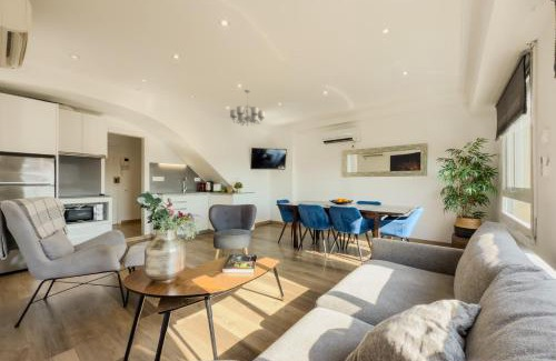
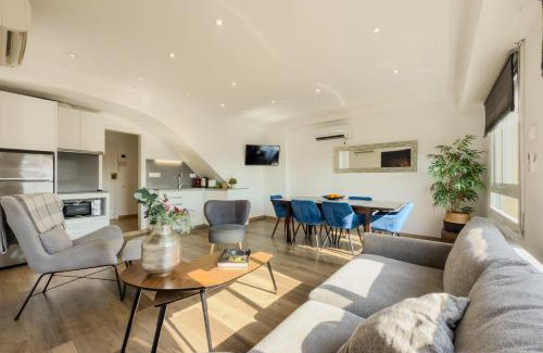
- chandelier (247, 108)
